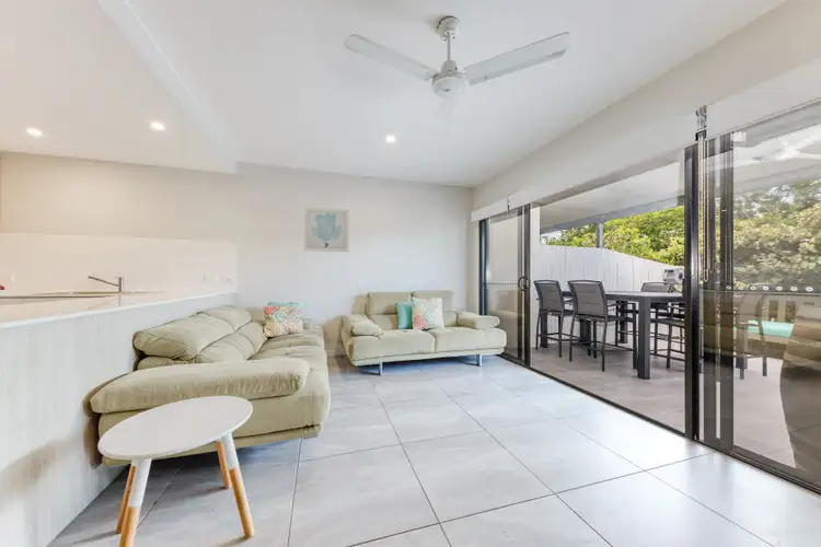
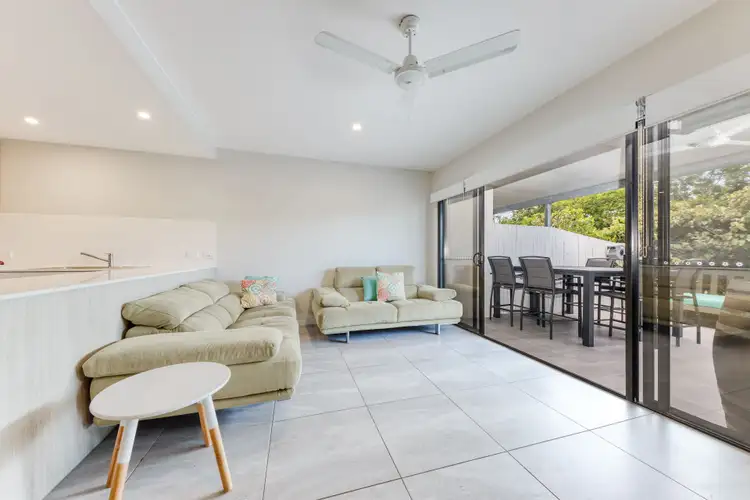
- wall art (326, 230)
